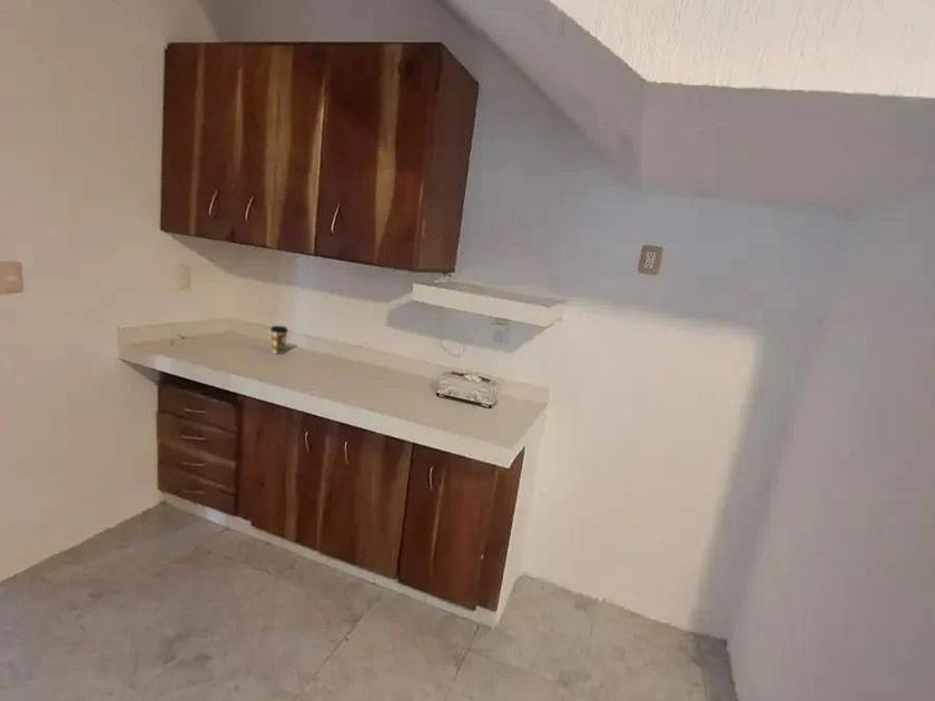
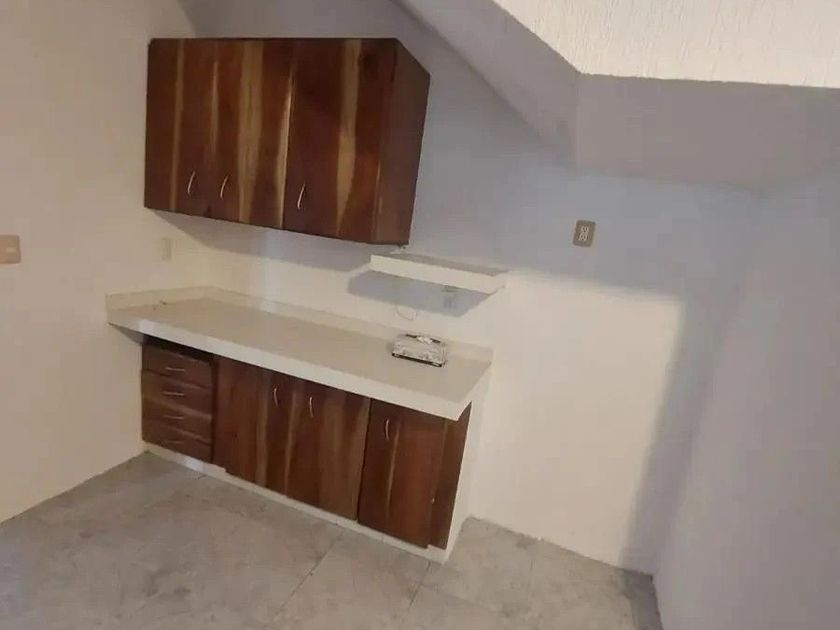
- coffee cup (278, 339)
